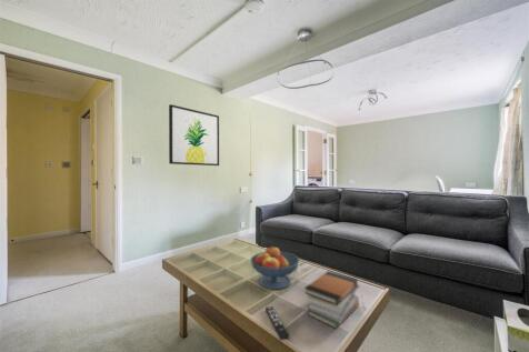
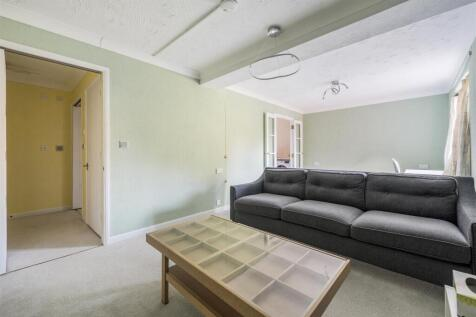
- book stack (332, 296)
- fruit bowl (275, 265)
- wall art (196, 138)
- remote control (276, 321)
